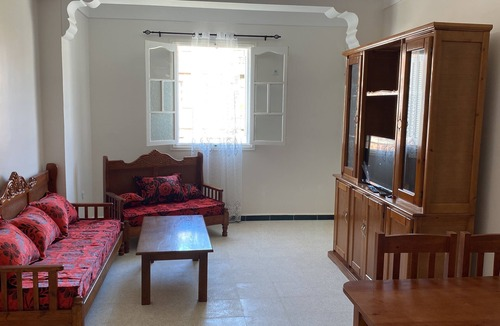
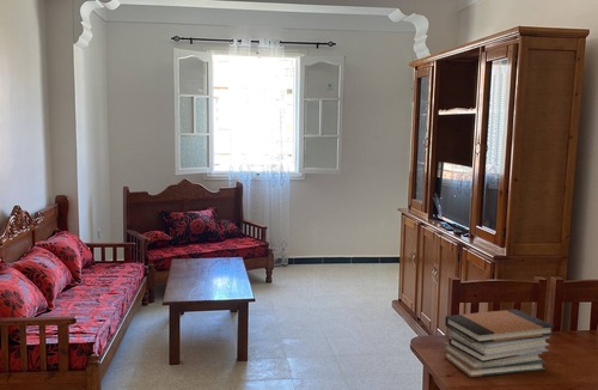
+ book stack (496, 341)
